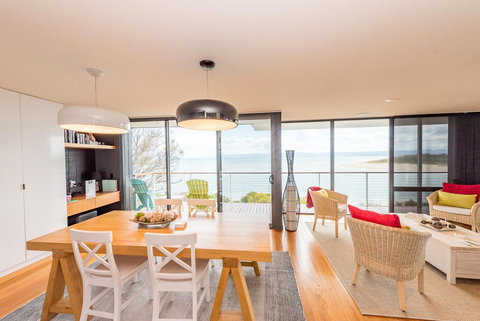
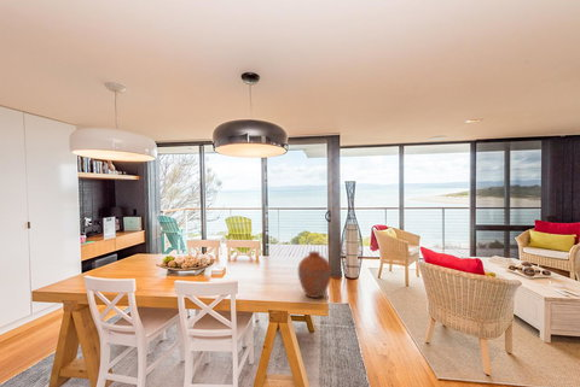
+ vase (314, 272)
